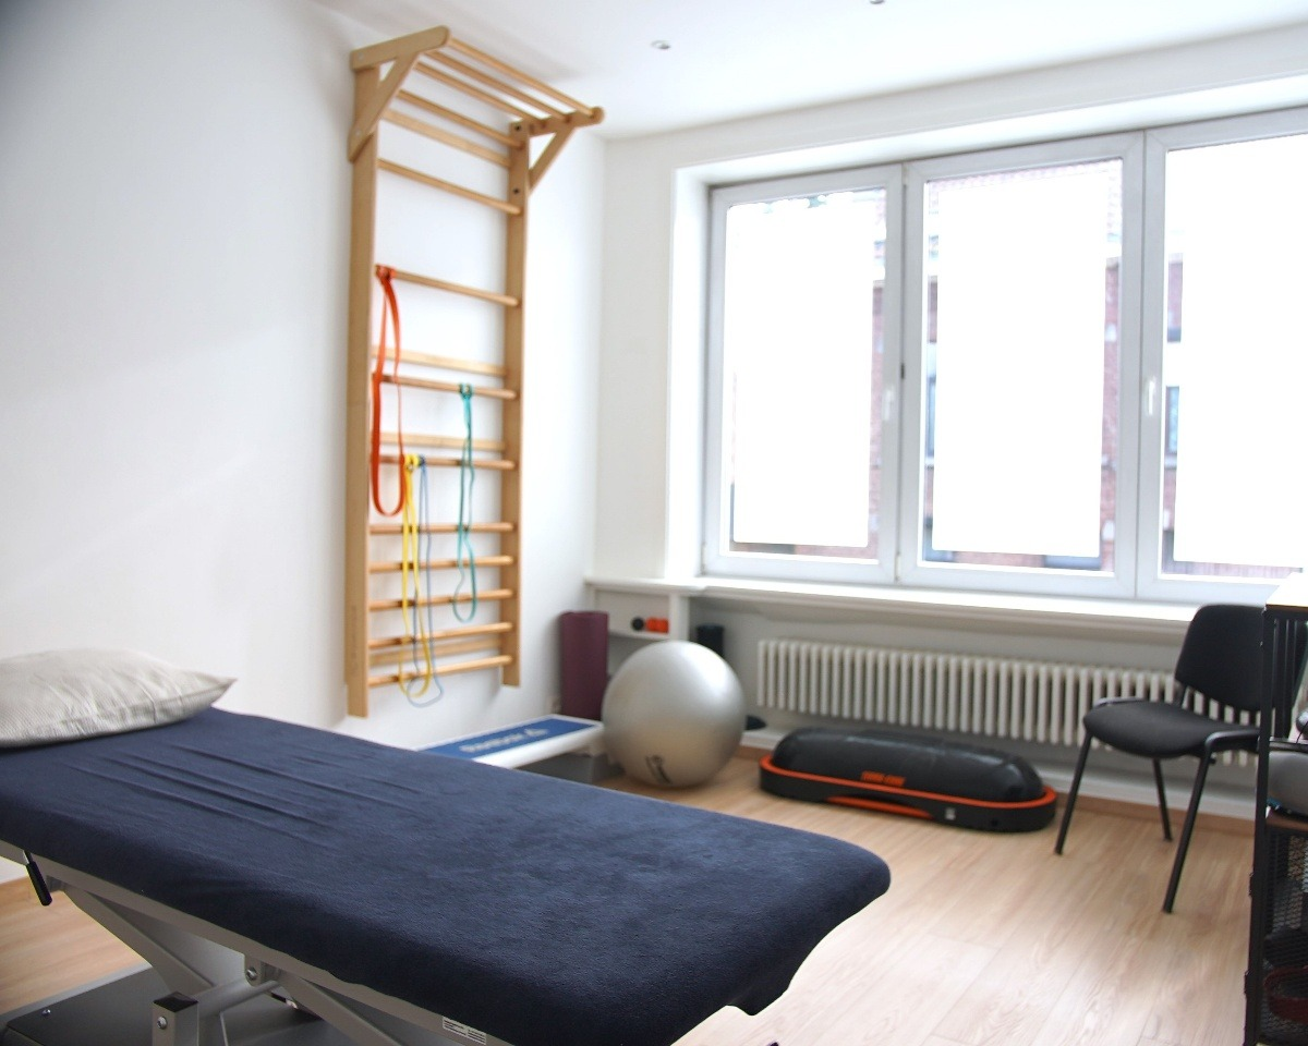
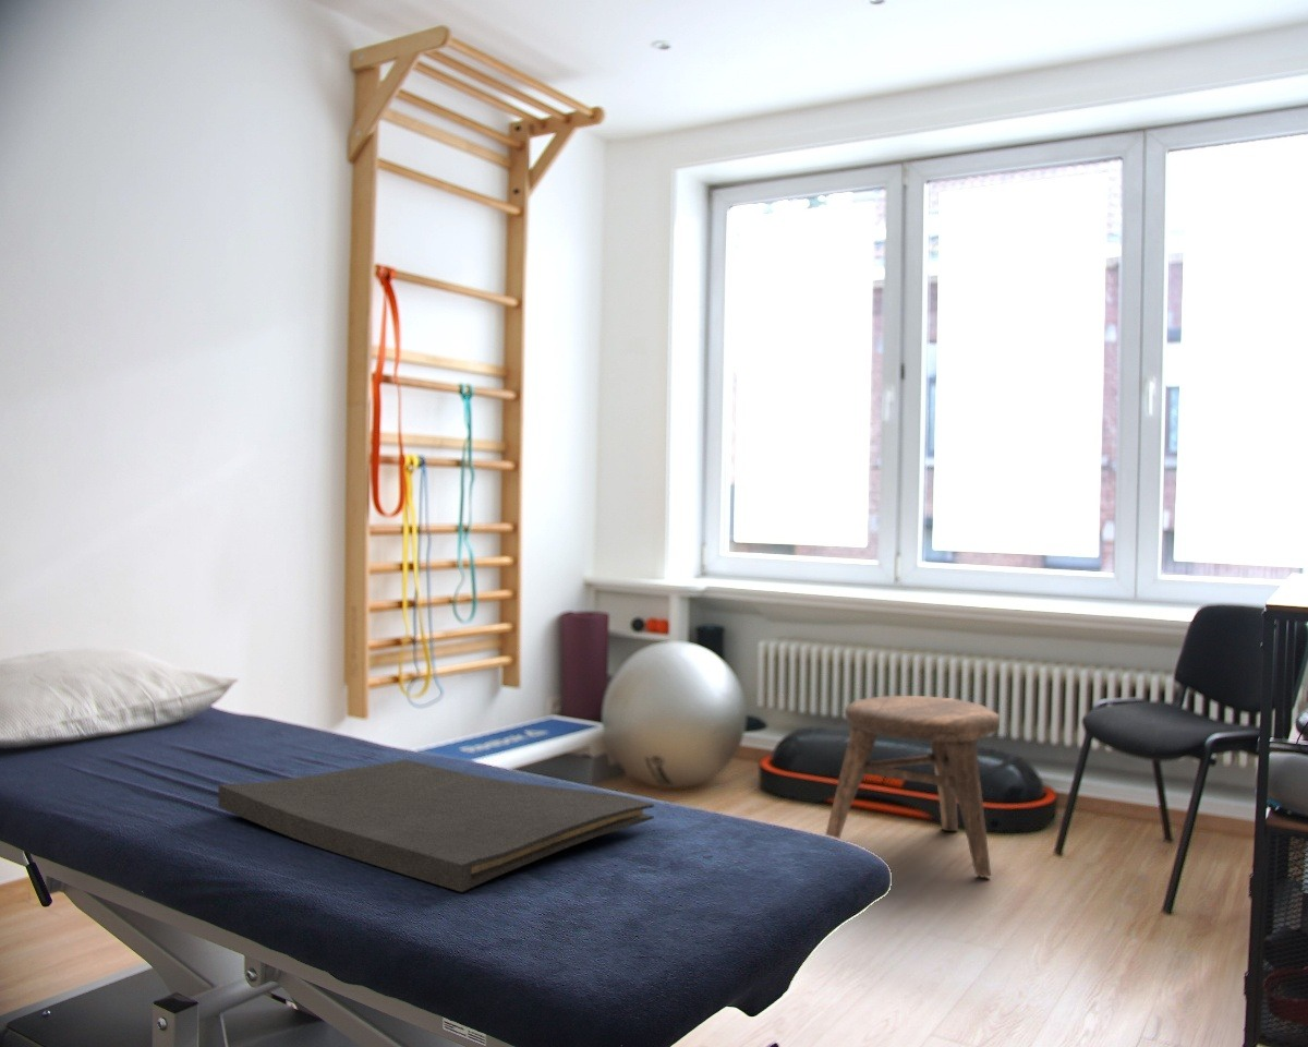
+ stool (923, 777)
+ hand towel (434, 806)
